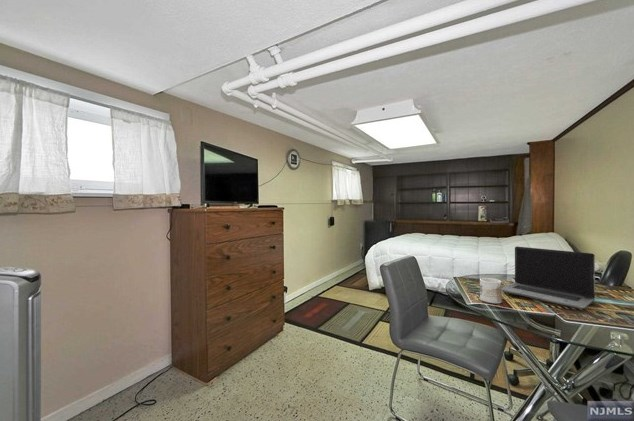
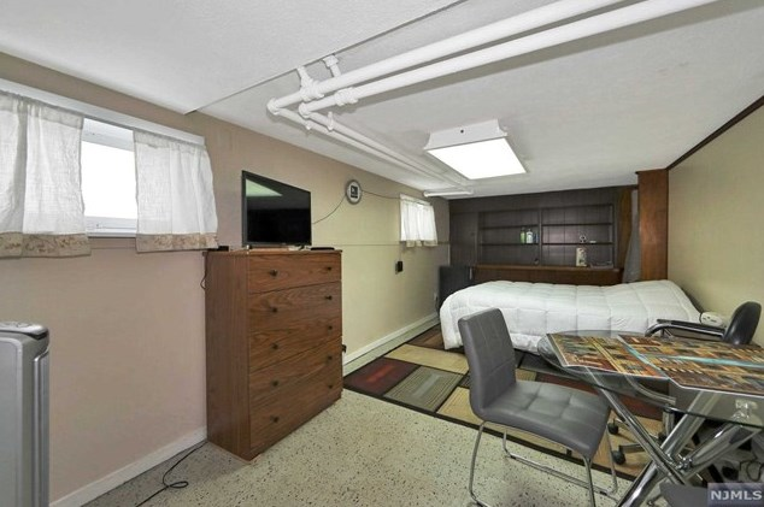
- laptop computer (544, 274)
- mug (490, 289)
